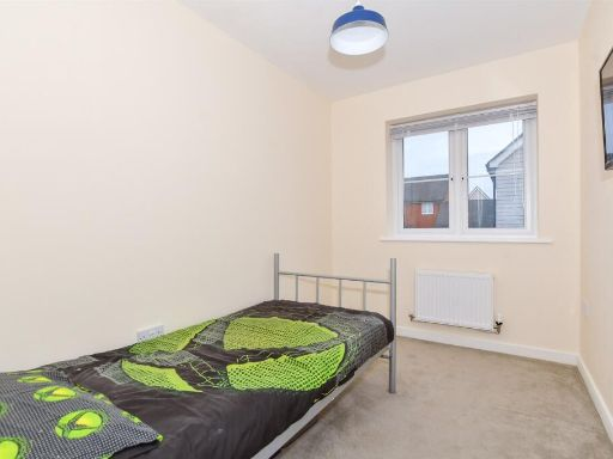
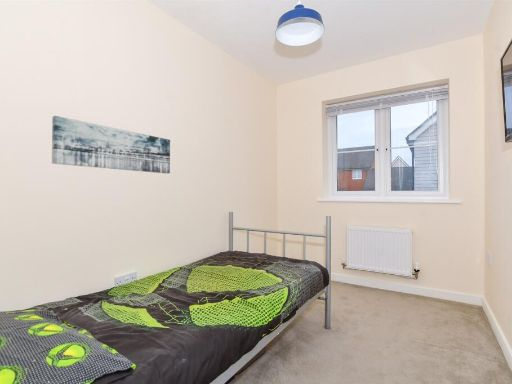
+ wall art (120, 149)
